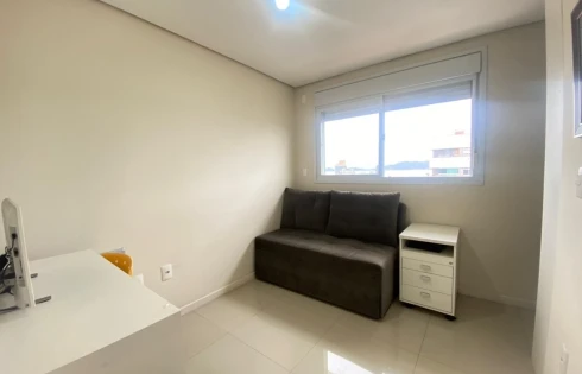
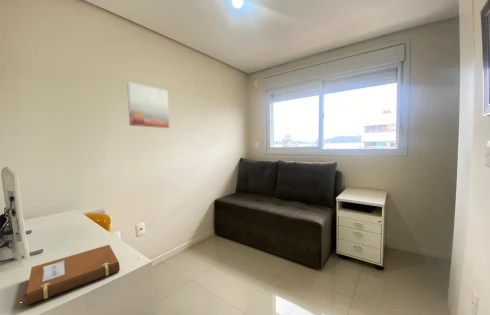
+ wall art (149, 106)
+ notebook (74, 270)
